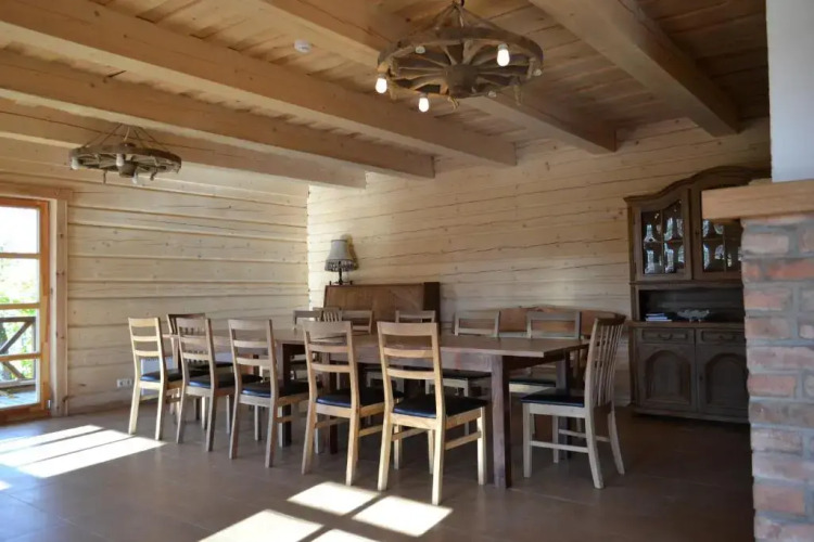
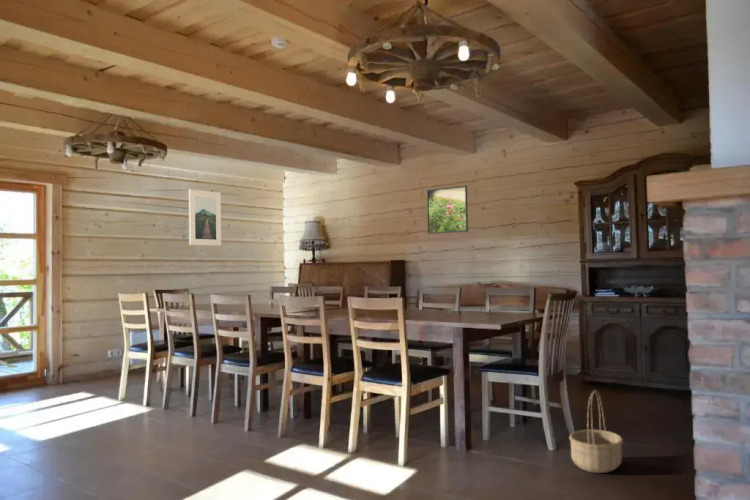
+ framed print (205, 218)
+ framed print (446, 210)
+ basket (595, 430)
